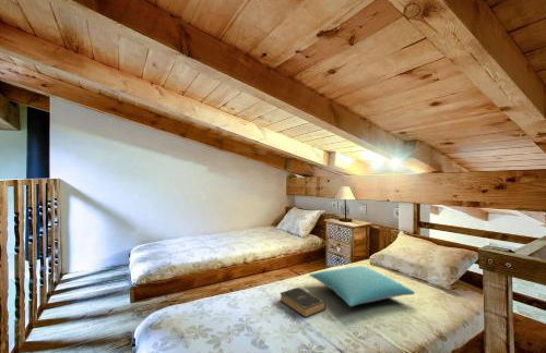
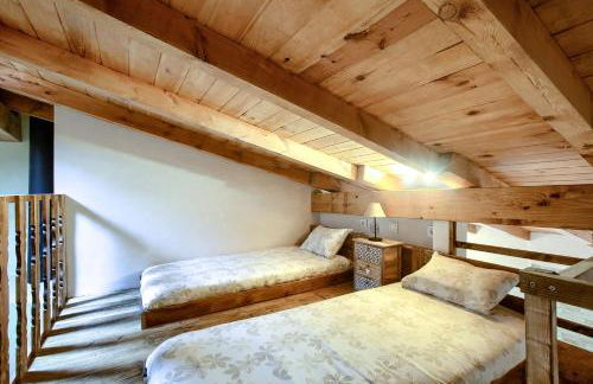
- book (301, 301)
- pillow (357, 282)
